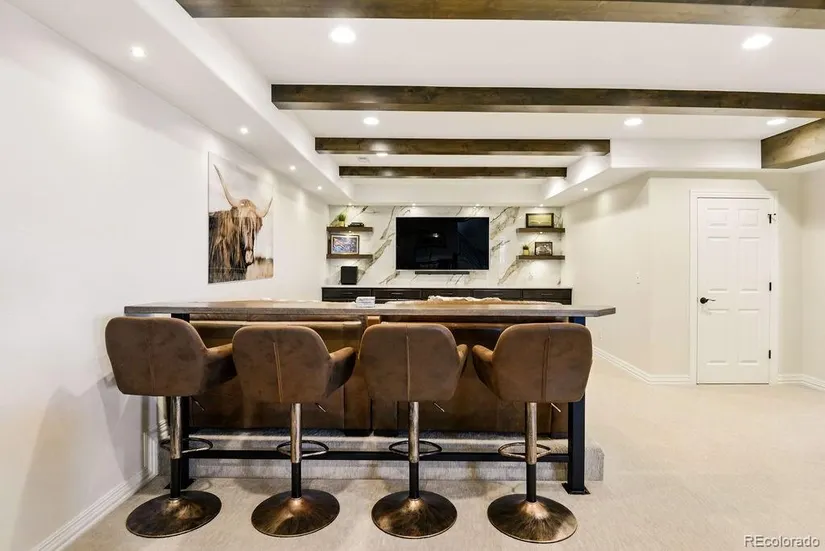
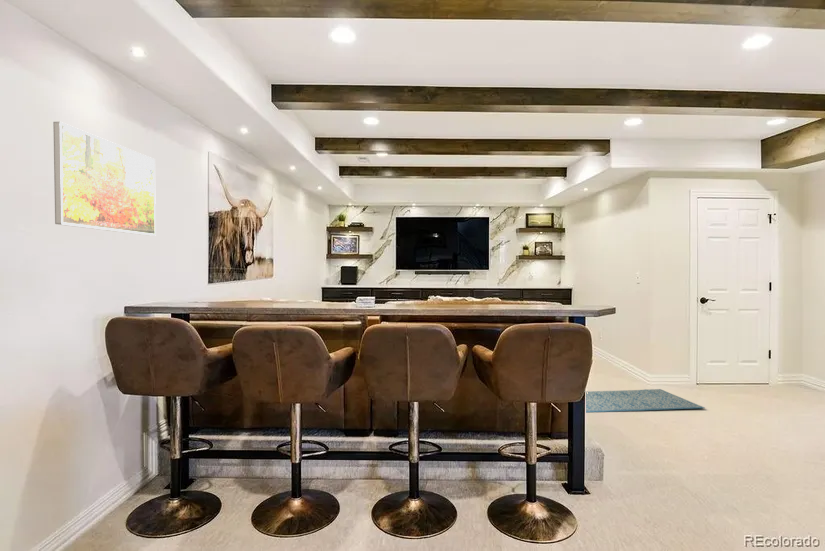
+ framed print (112, 187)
+ rug (621, 399)
